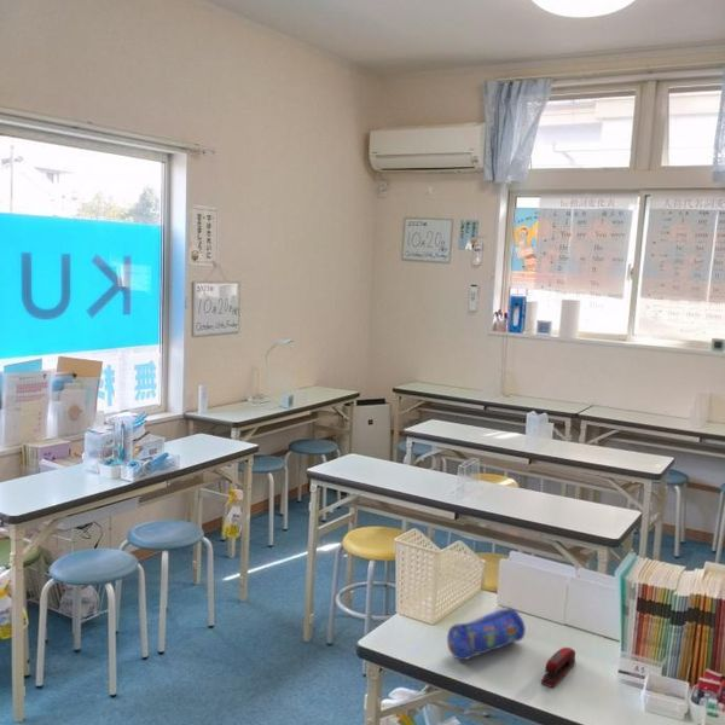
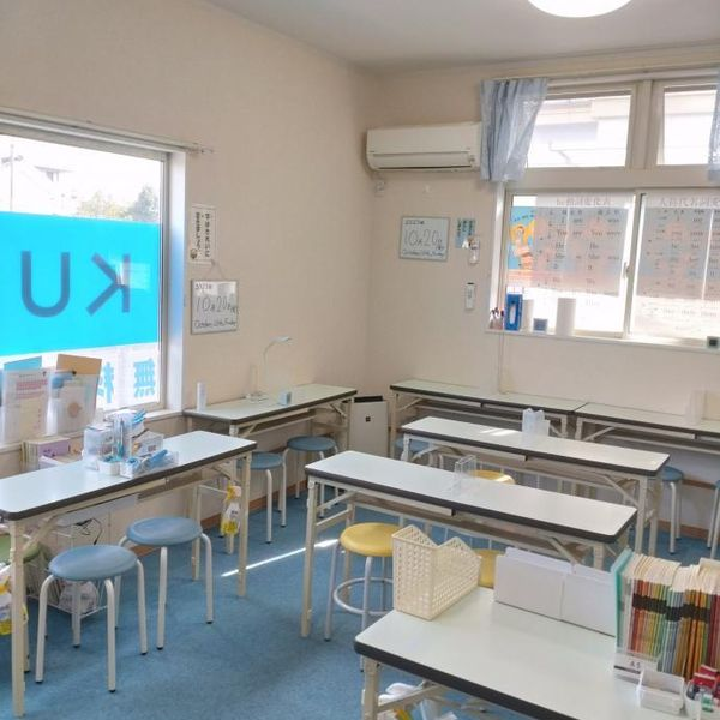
- pencil case (487, 631)
- stapler (559, 661)
